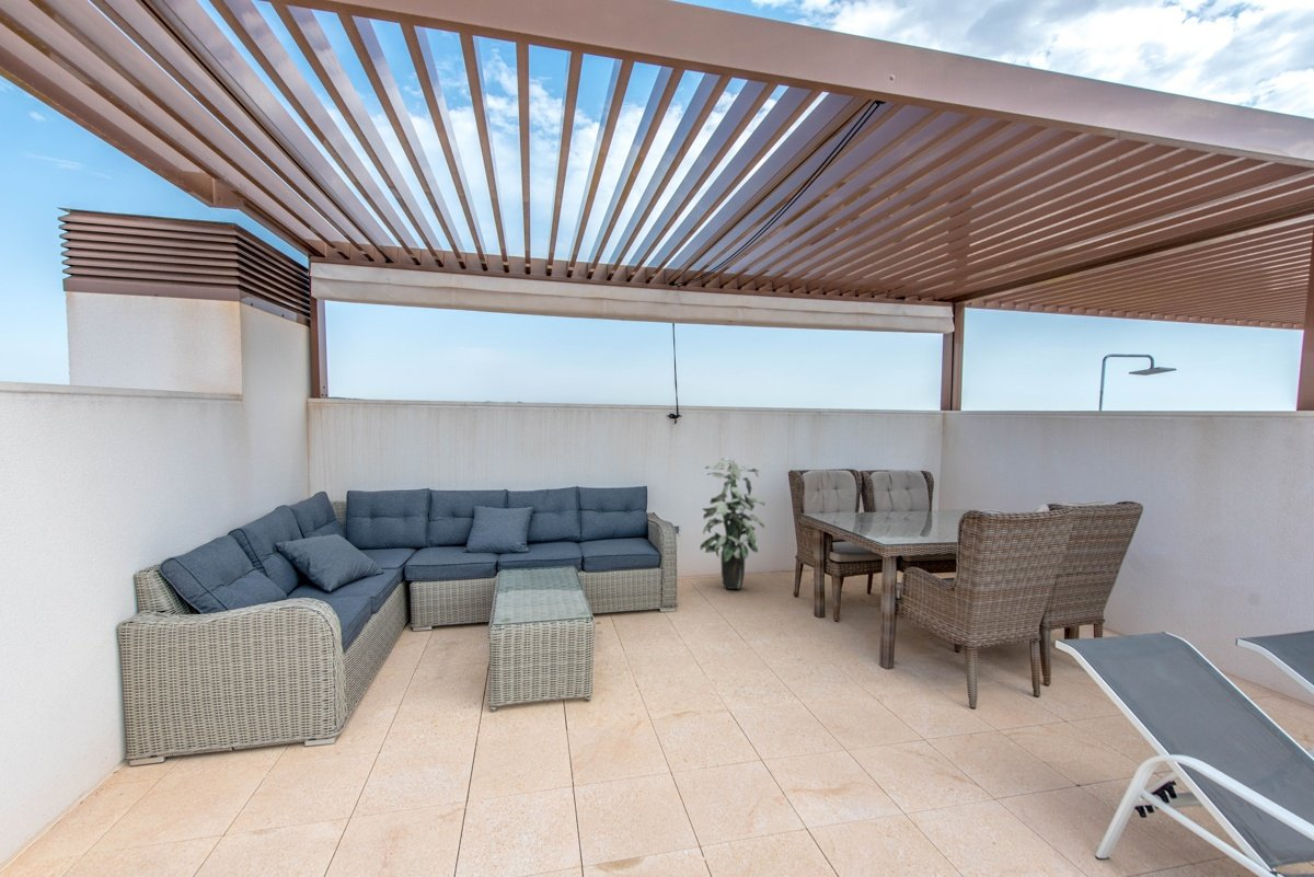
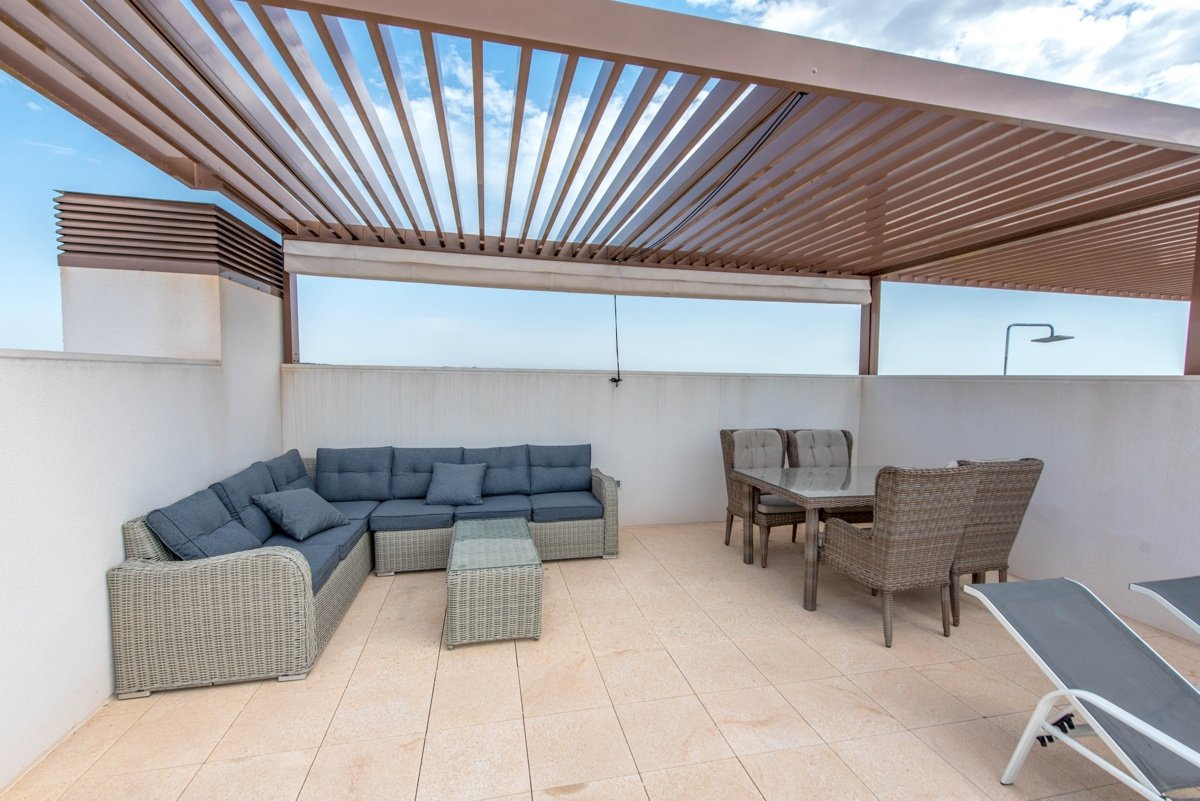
- indoor plant (729, 521)
